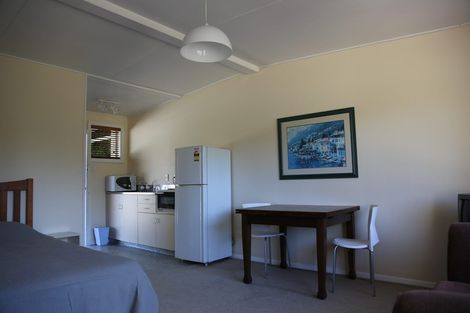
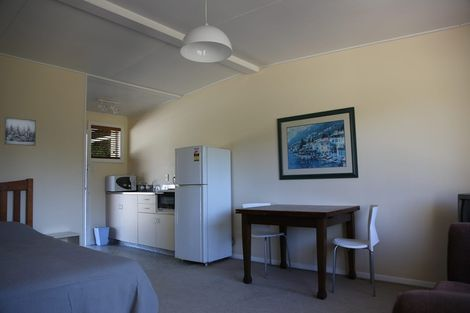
+ wall art (20, 131)
